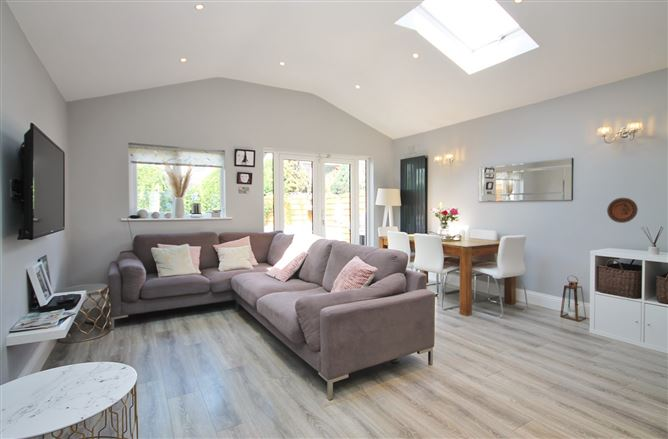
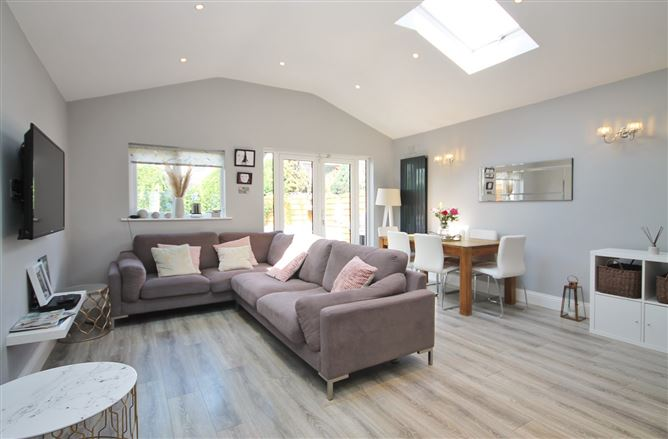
- decorative plate (622, 210)
